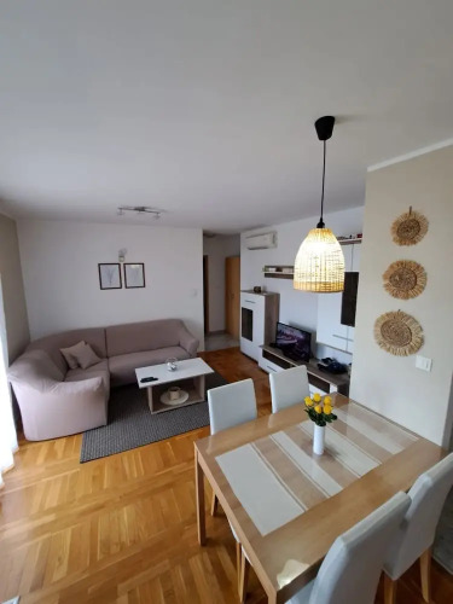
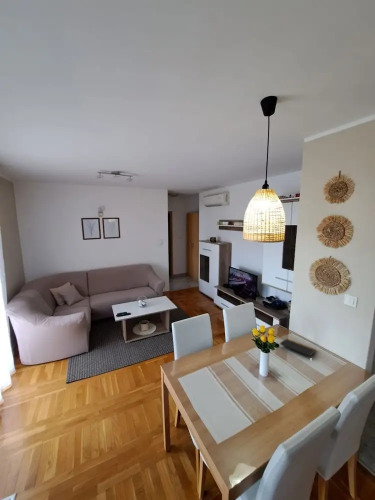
+ notepad (297, 346)
